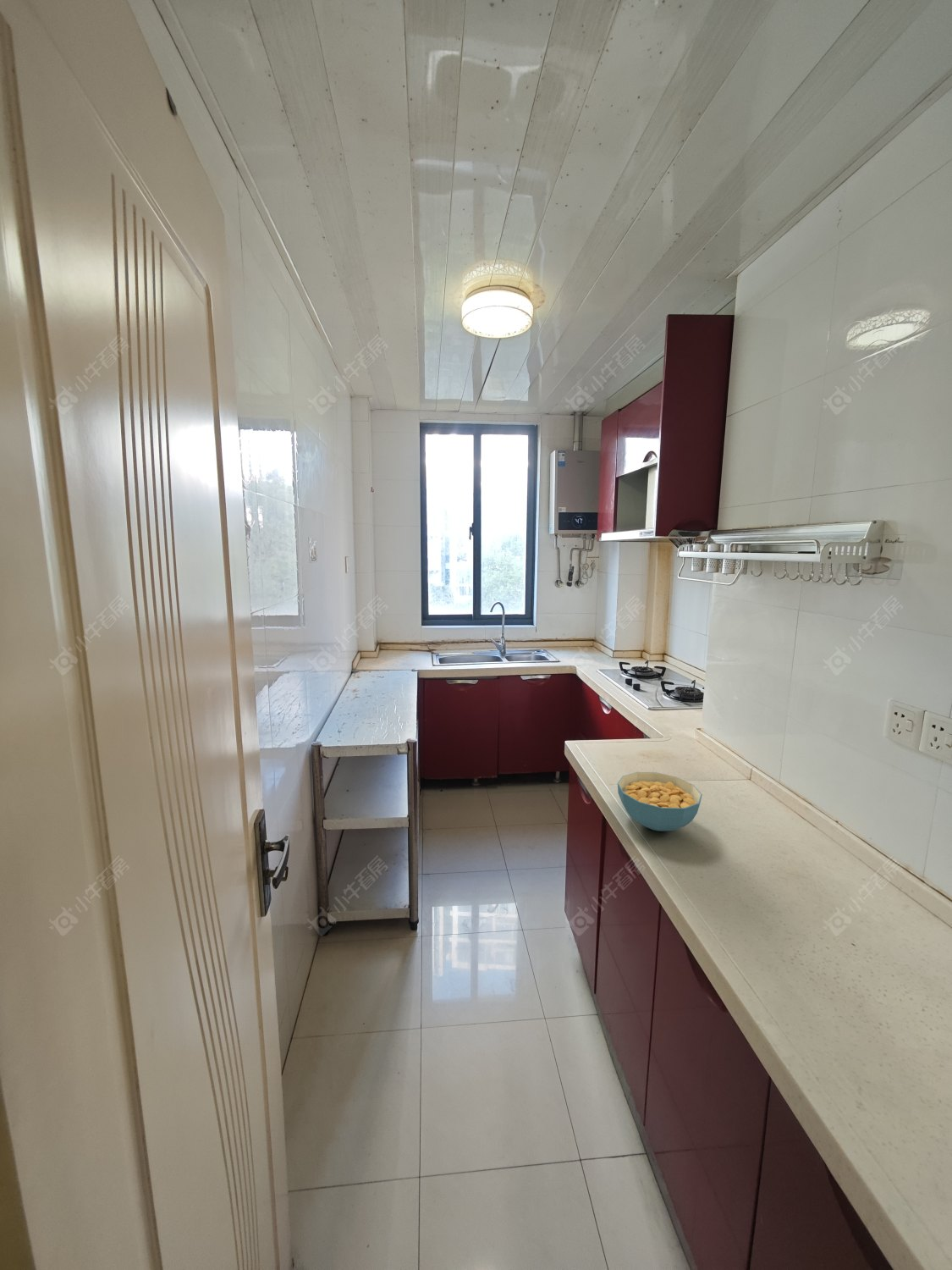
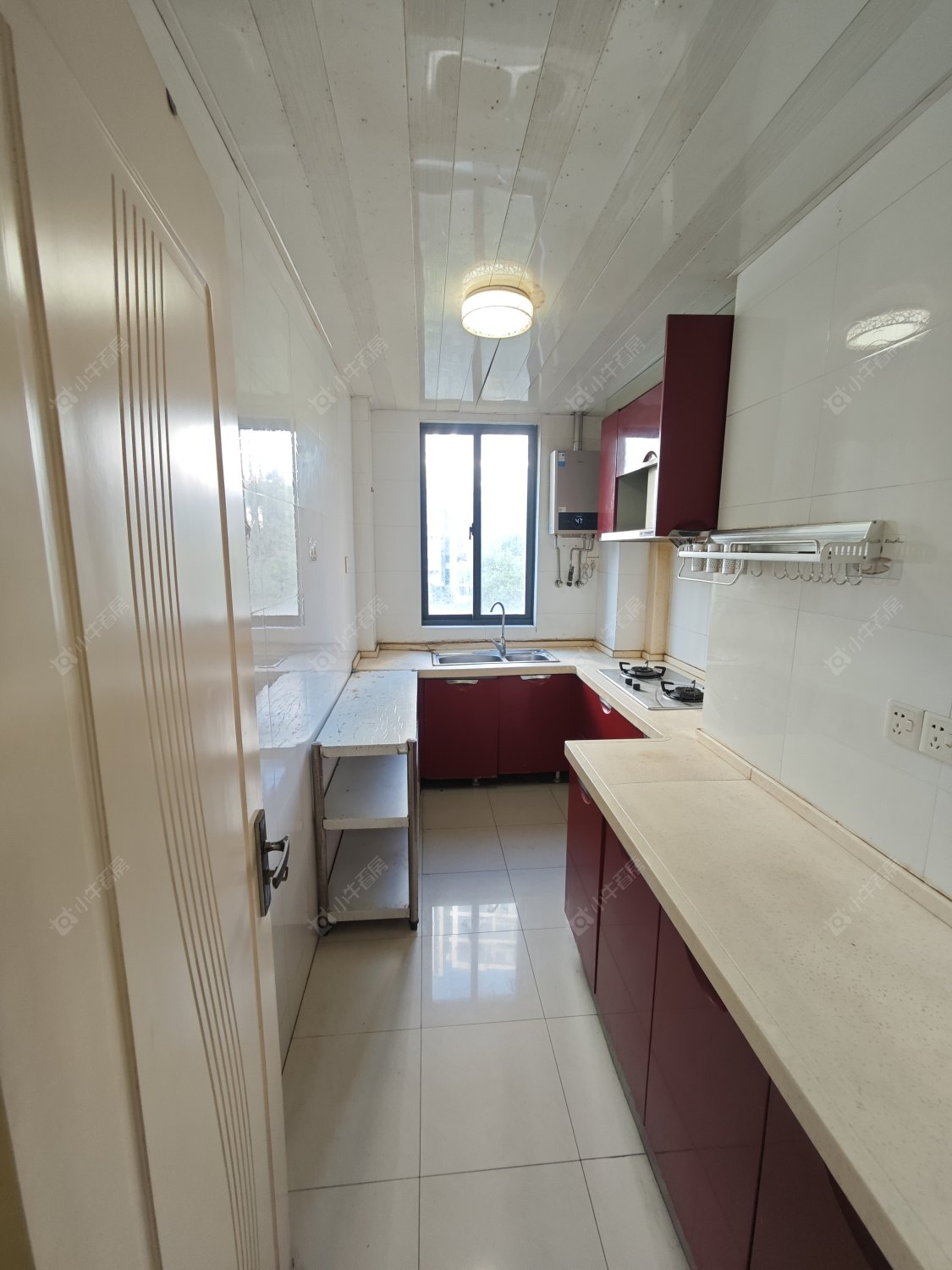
- cereal bowl (658, 807)
